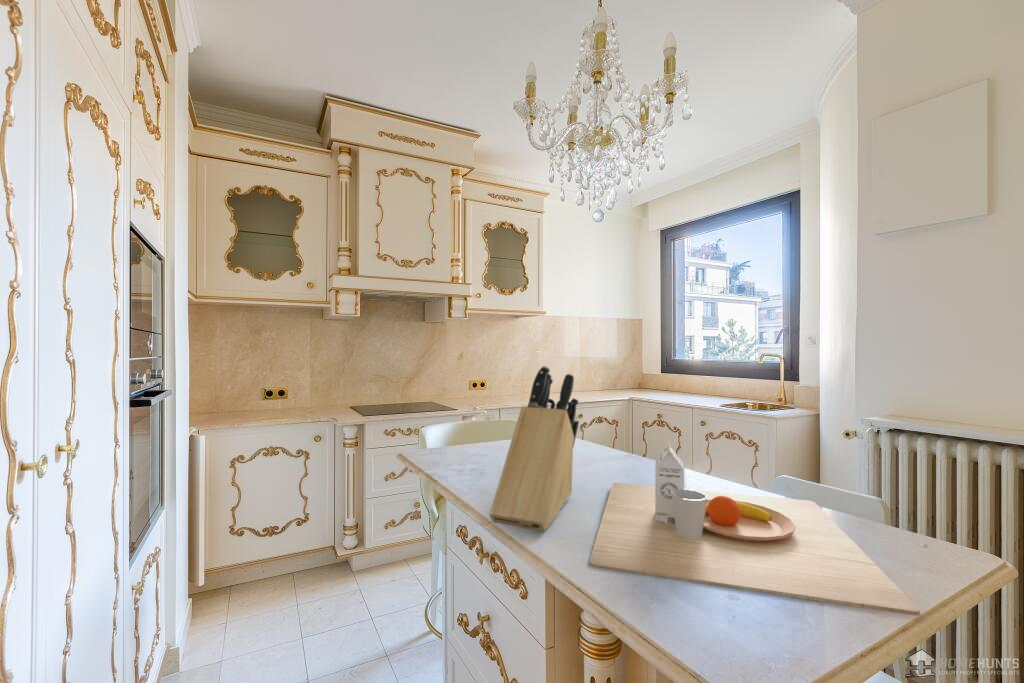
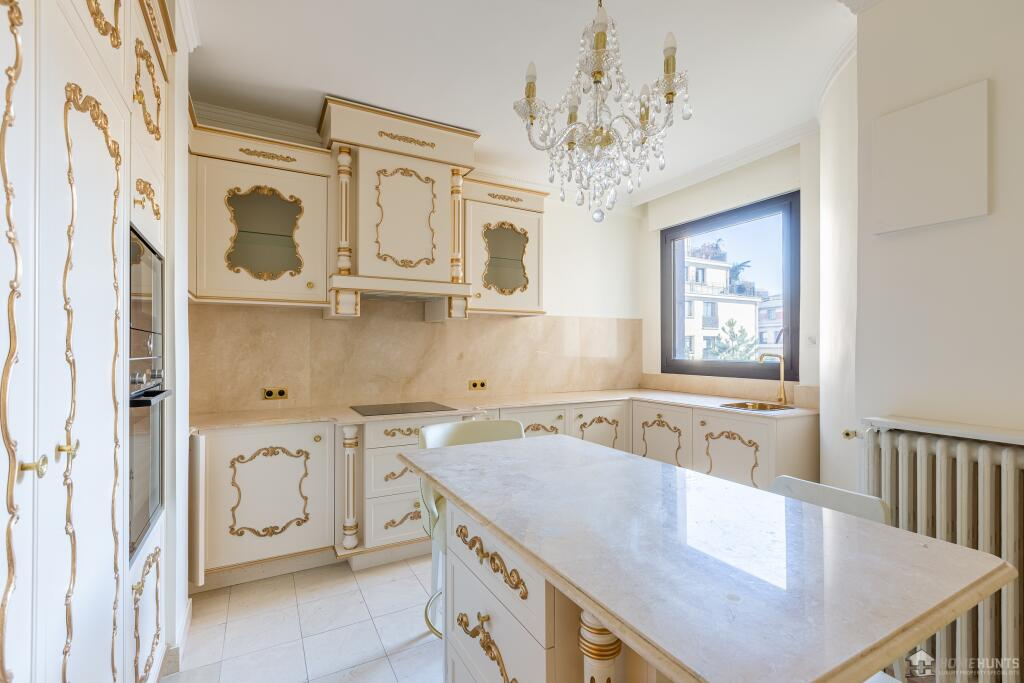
- knife block (541, 436)
- cutting board (719, 492)
